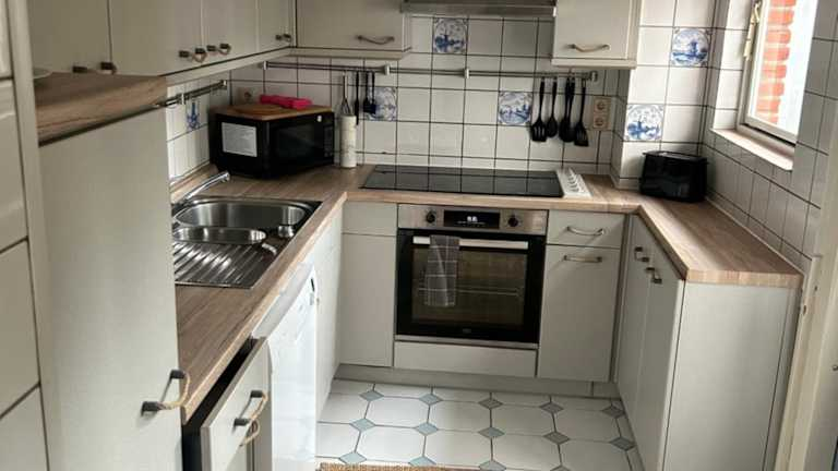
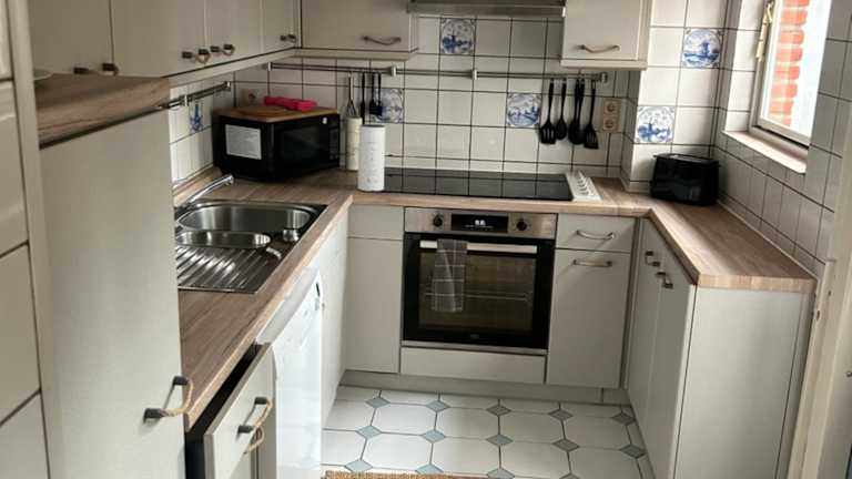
+ speaker (371, 156)
